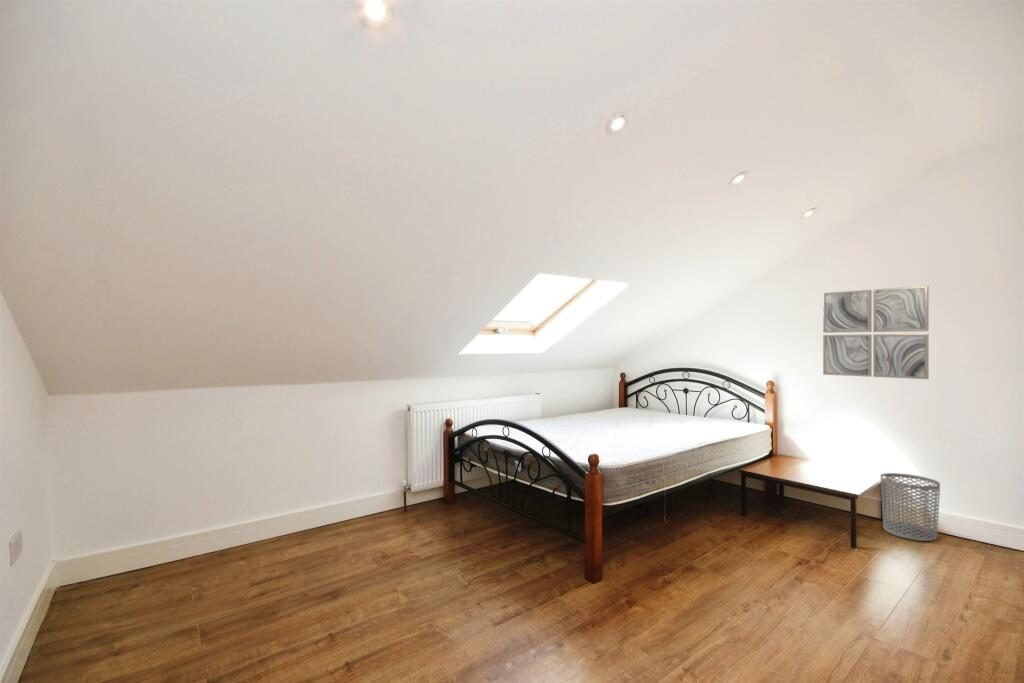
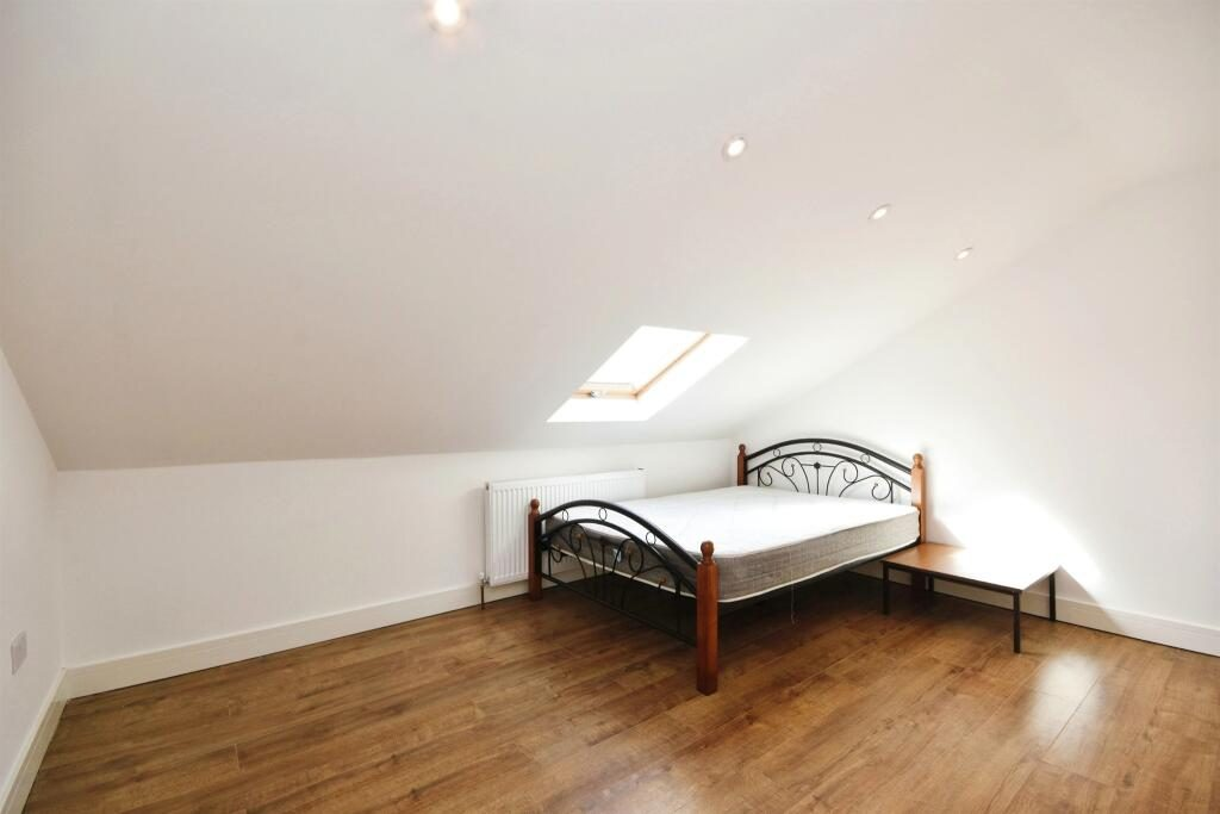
- wall art (871, 334)
- waste bin (909, 505)
